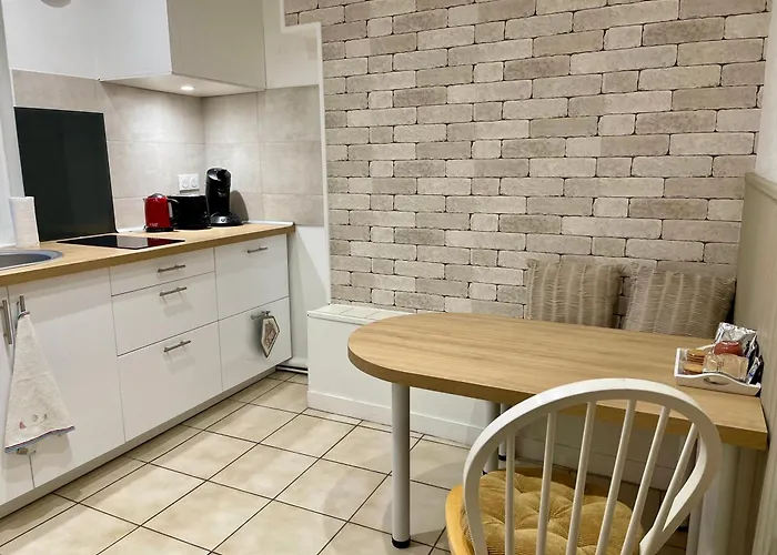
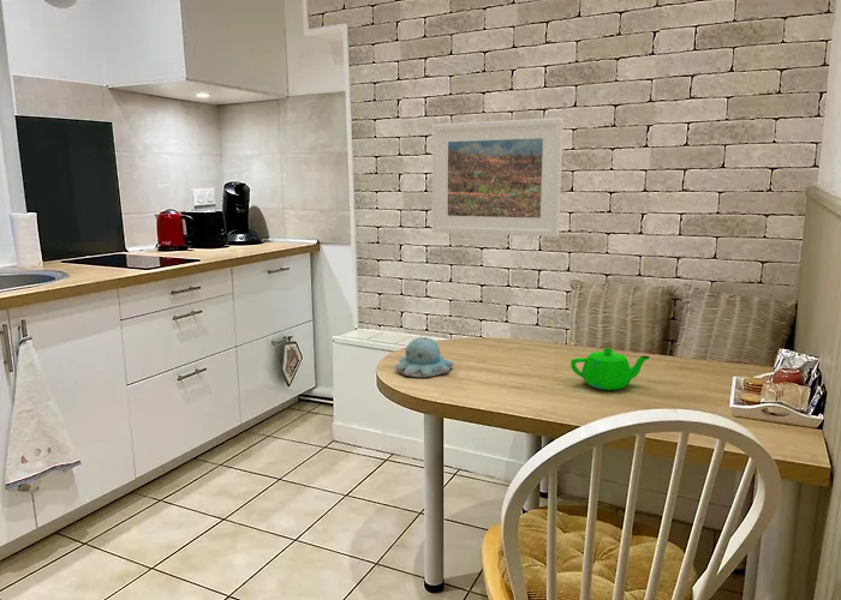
+ teapot (609, 367)
+ candle (424, 353)
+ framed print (493, 179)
